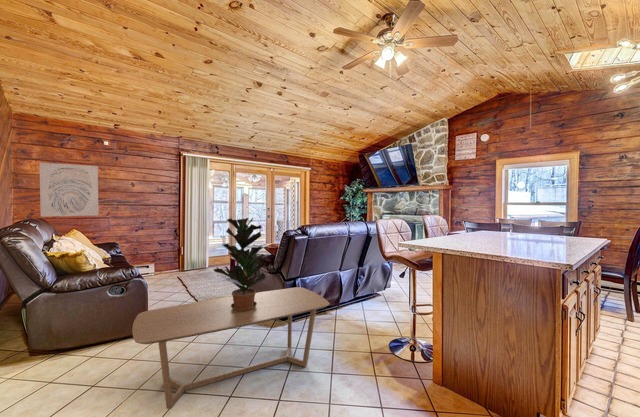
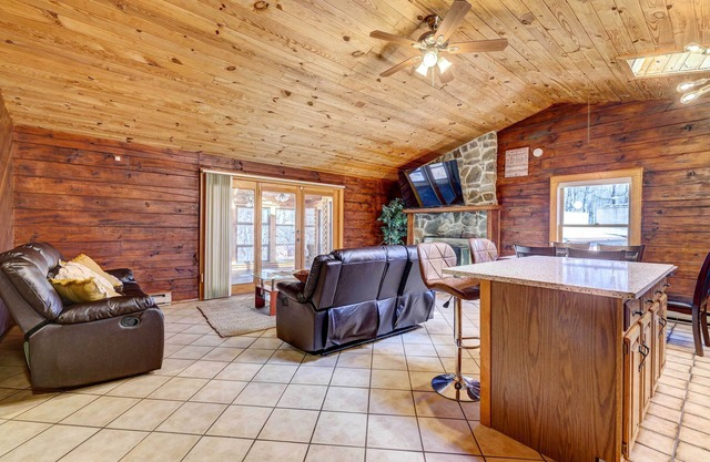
- coffee table (237, 327)
- wall art (70, 190)
- potted plant (246, 261)
